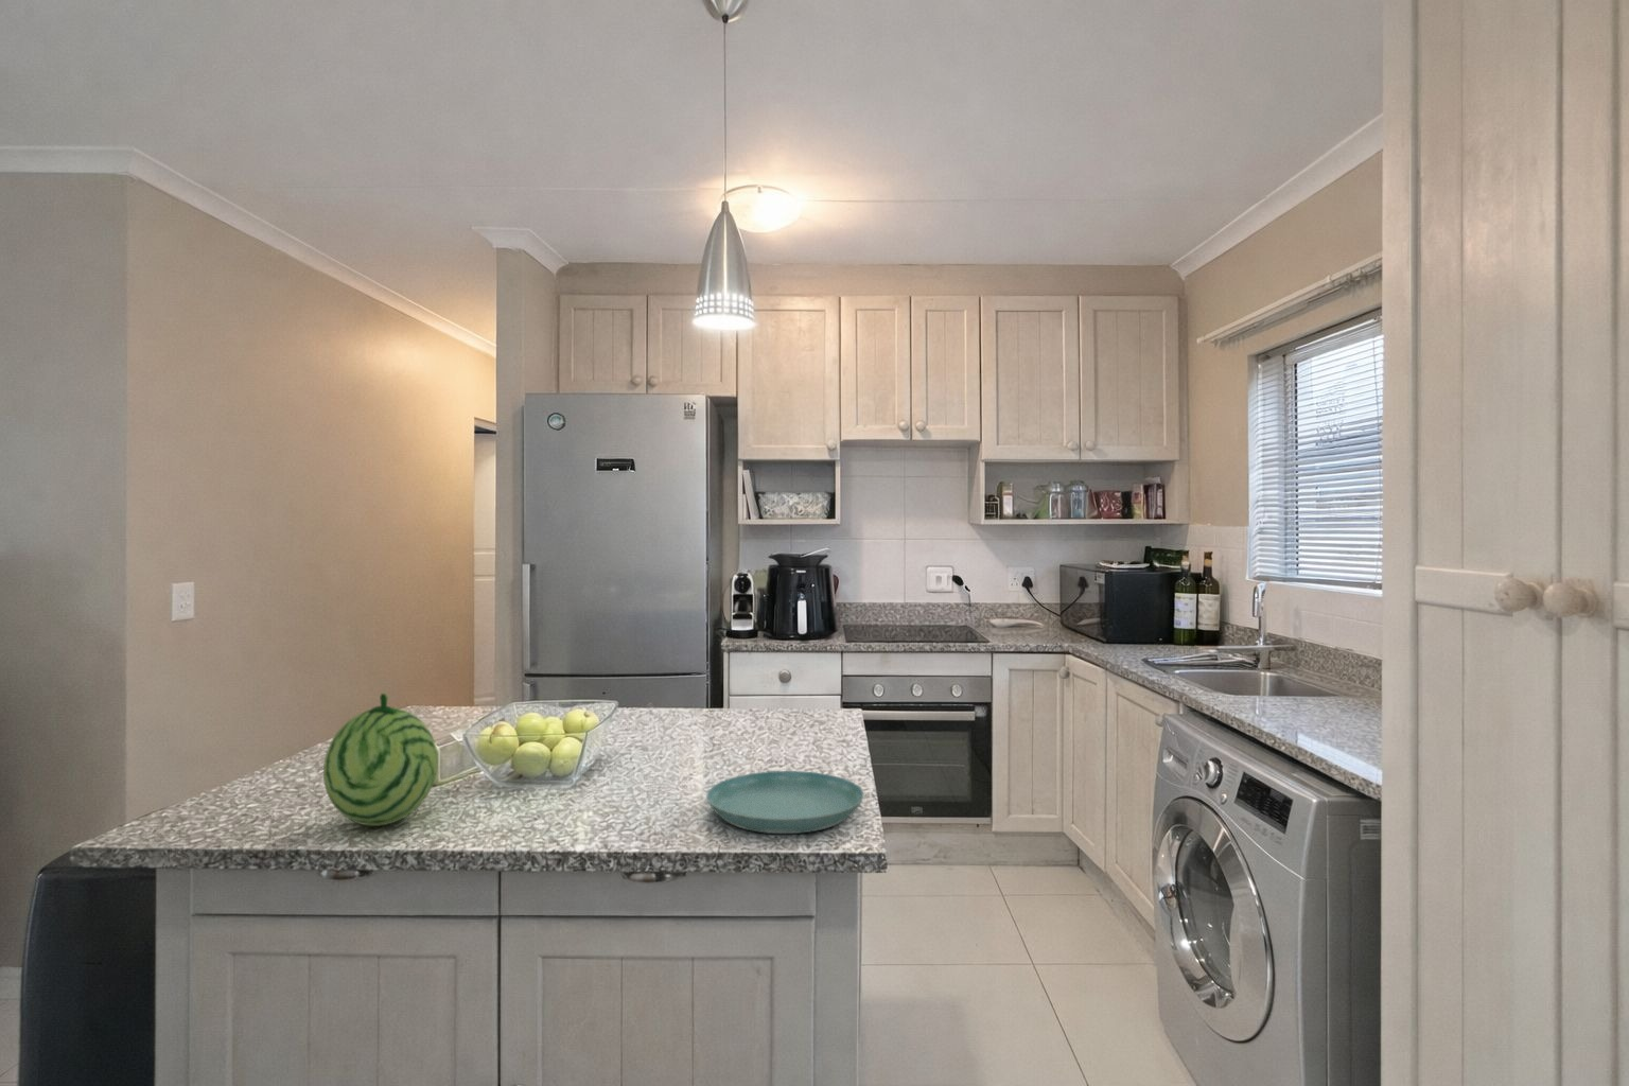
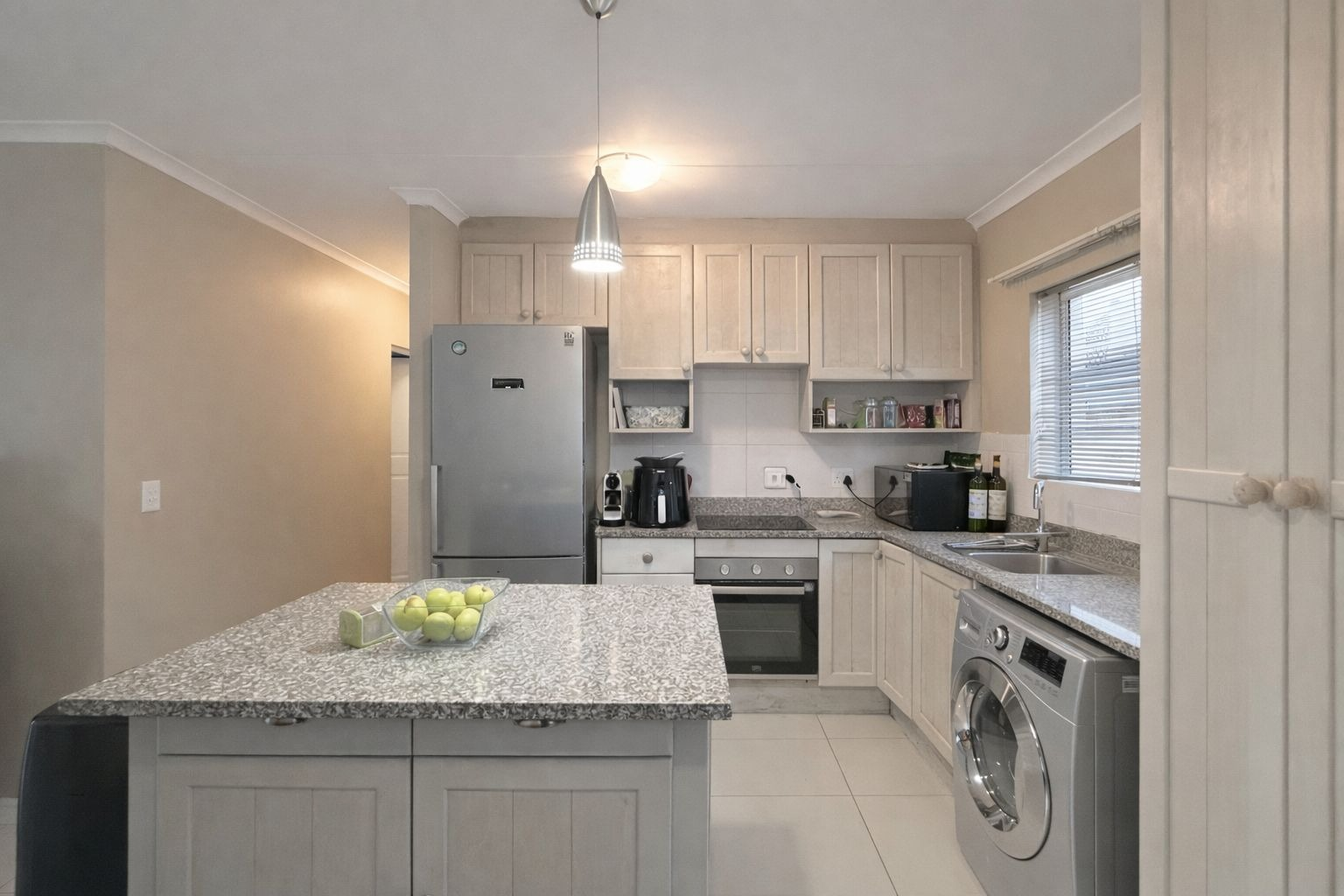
- saucer (785, 802)
- fruit (382, 756)
